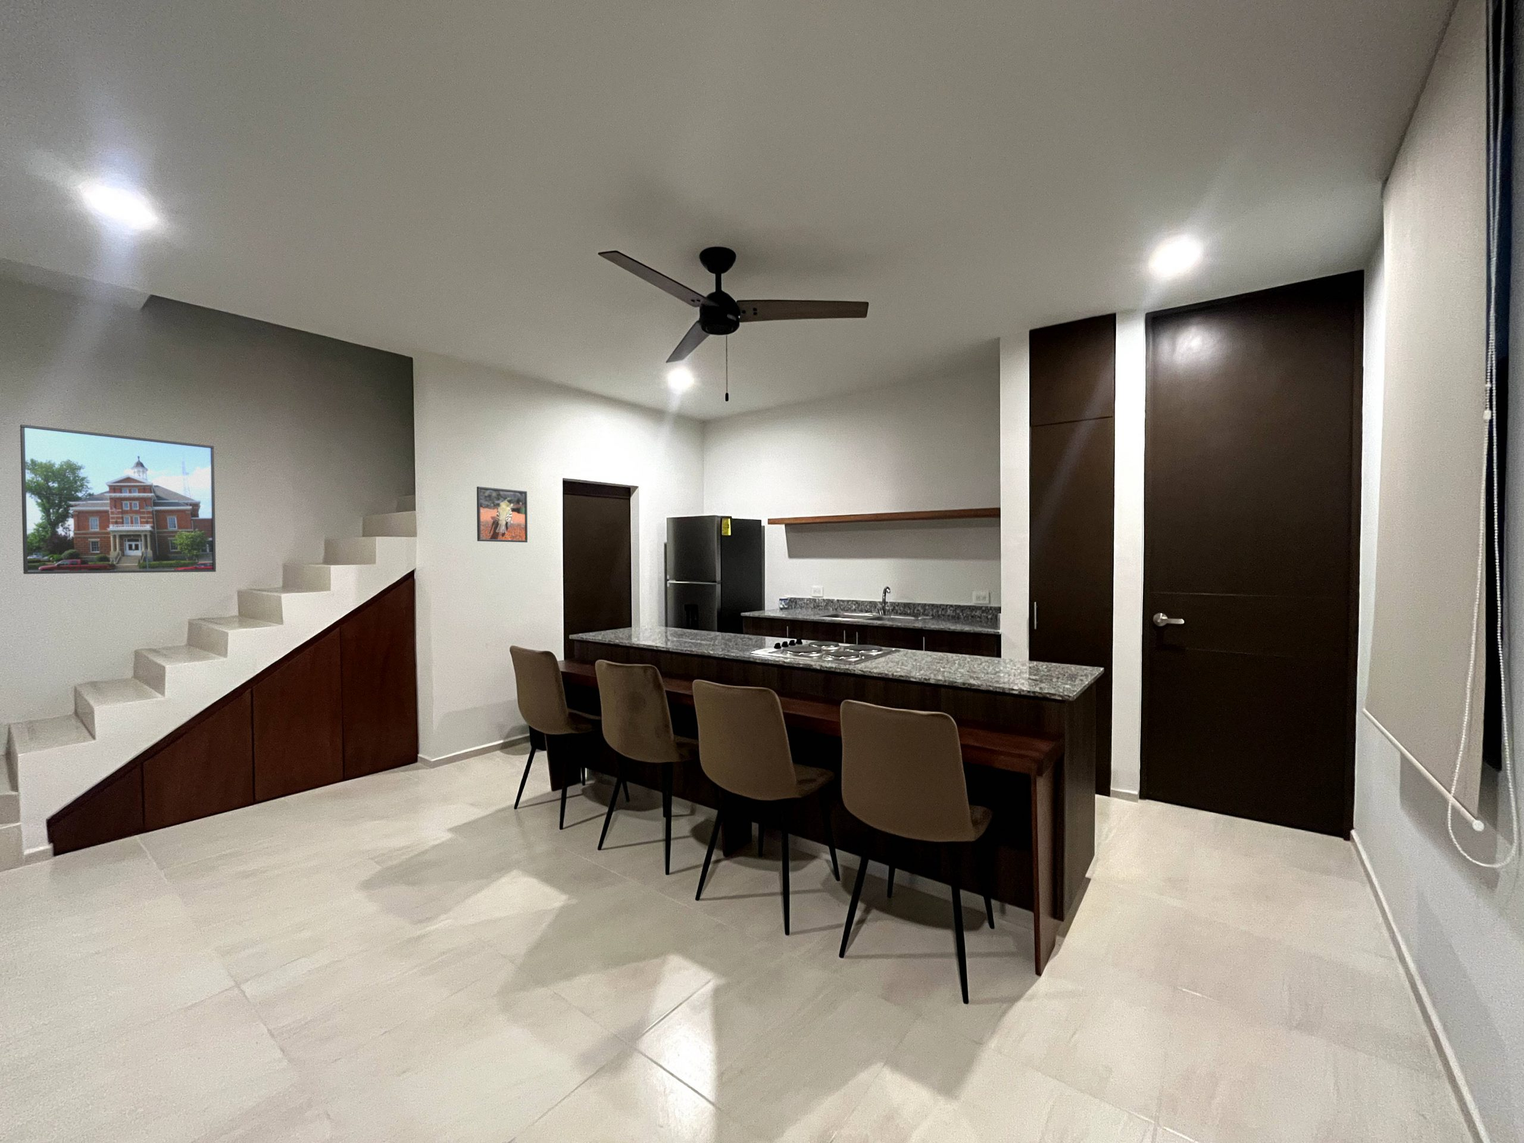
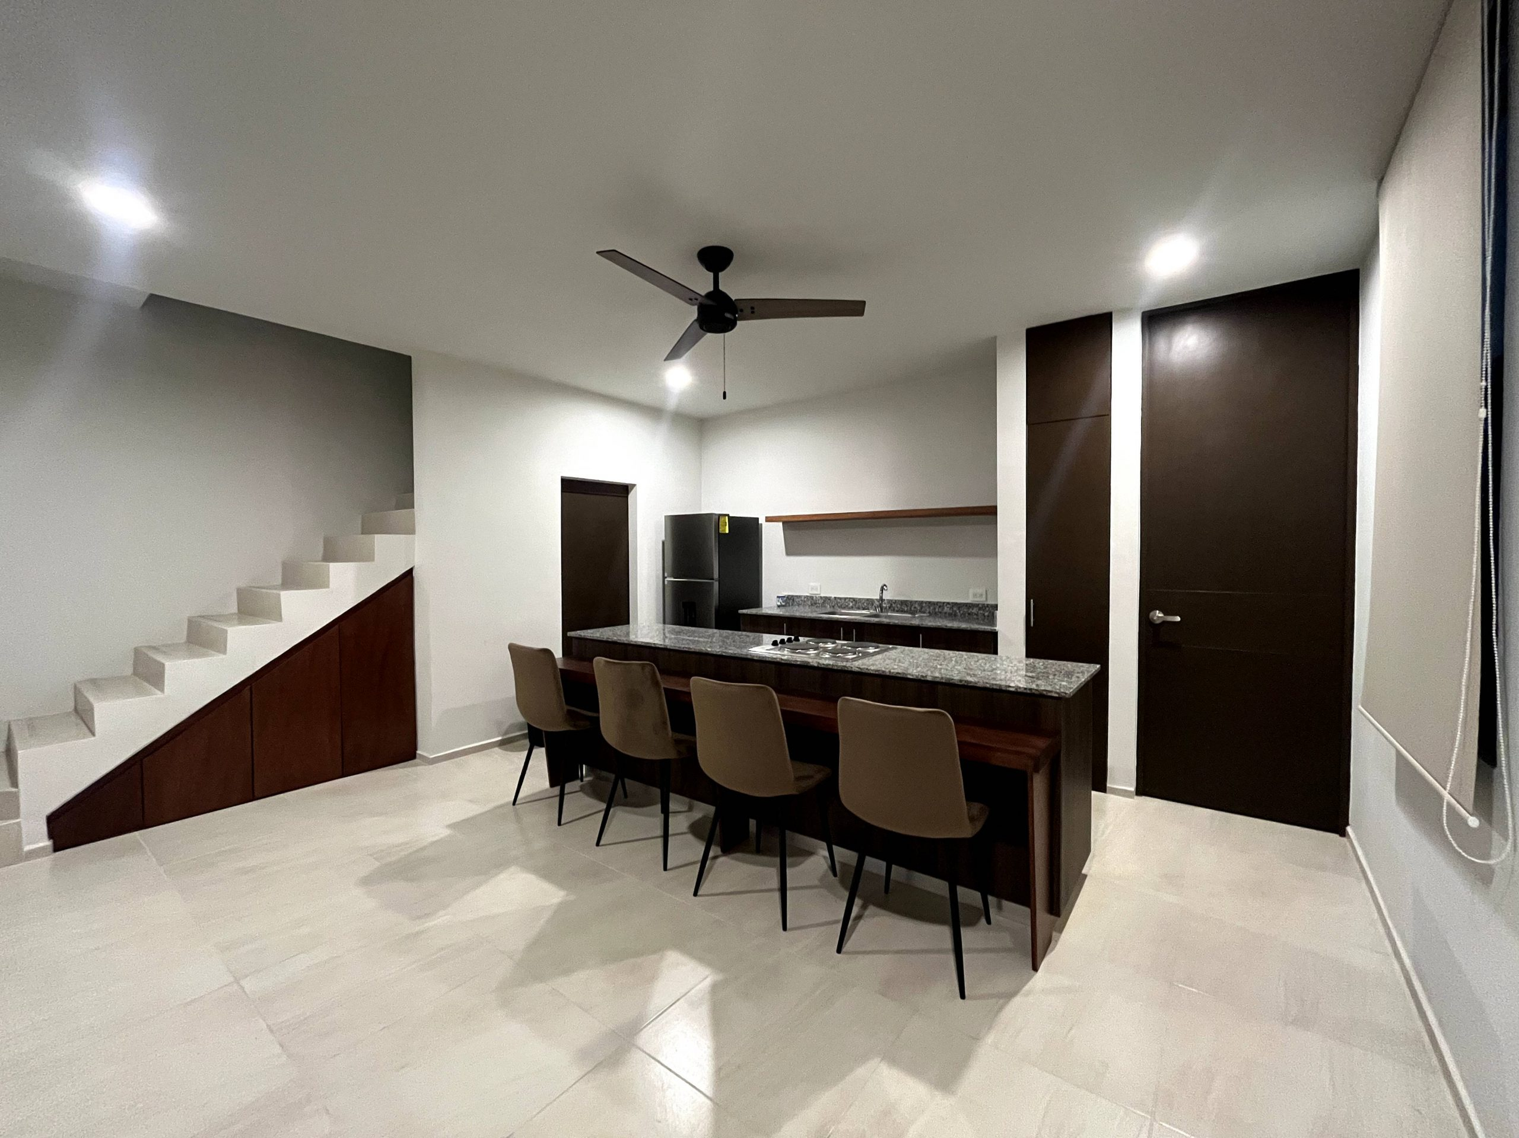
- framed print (126, 504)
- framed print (503, 515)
